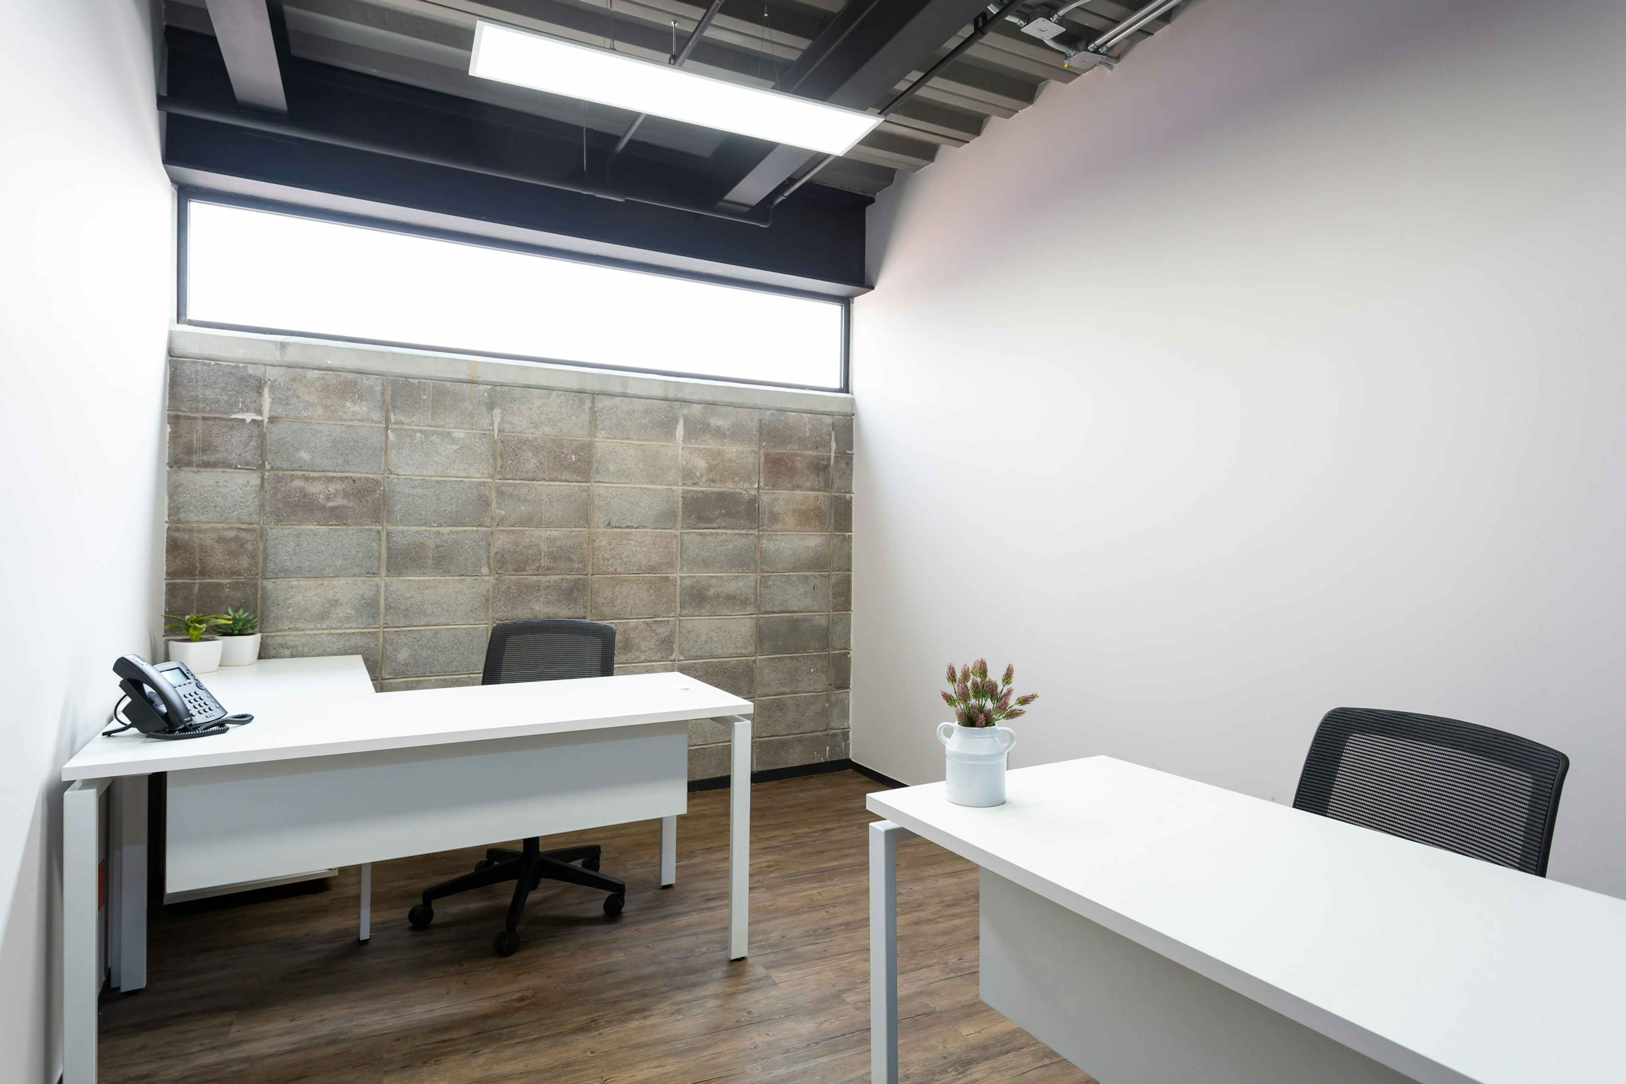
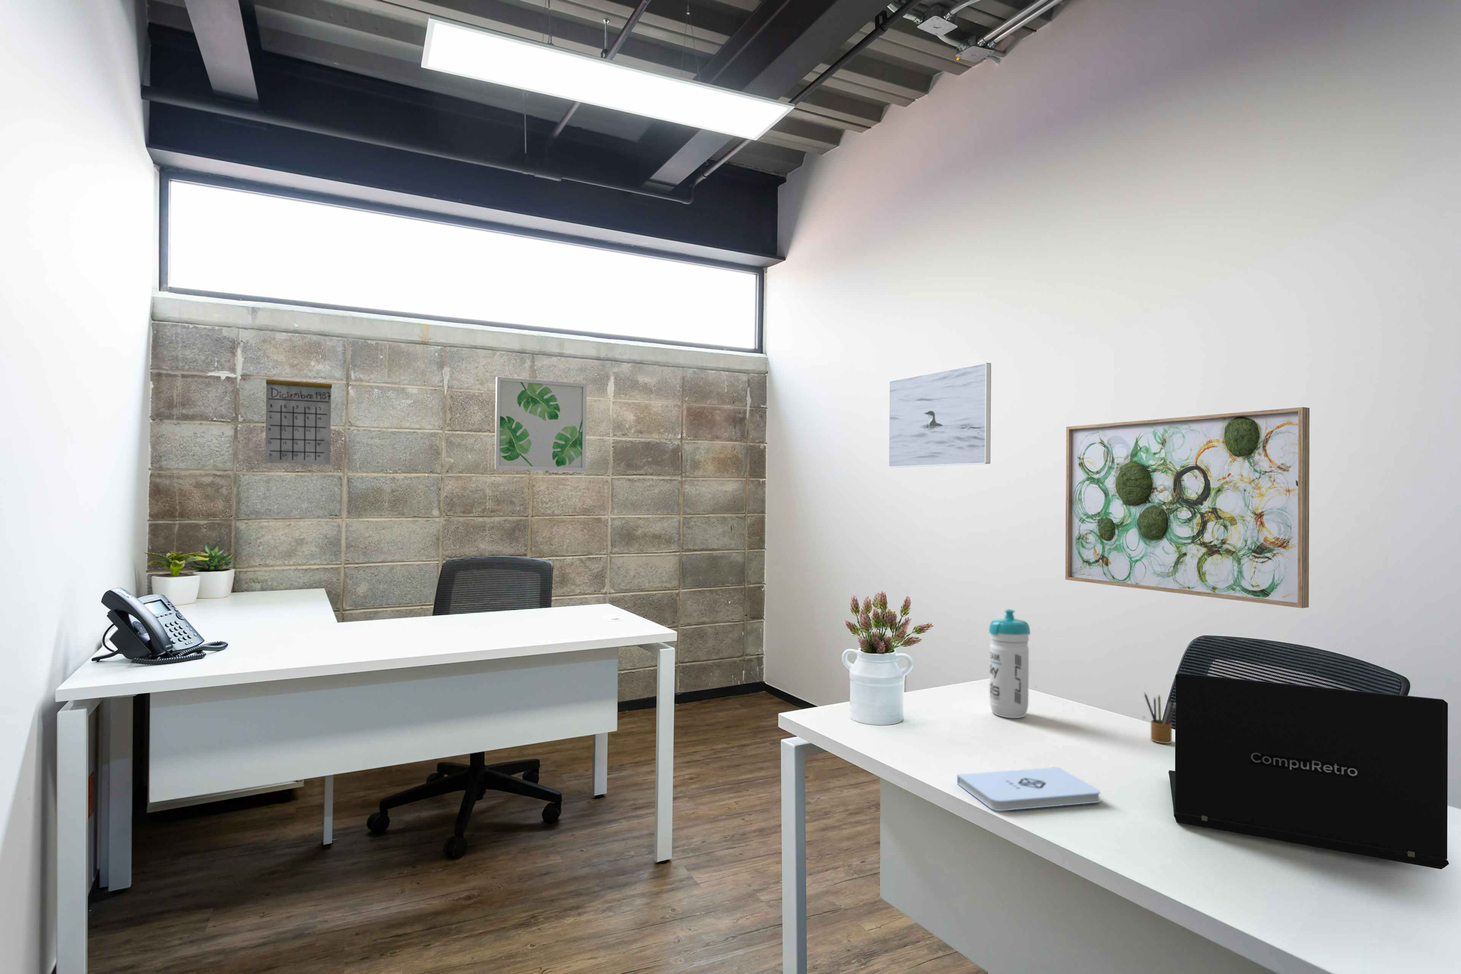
+ calendar (299, 413)
+ notepad (1028, 788)
+ laptop (1289, 747)
+ wall art (541, 425)
+ wall art (1170, 504)
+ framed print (936, 420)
+ water bottle (1009, 661)
+ pencil box (1159, 717)
